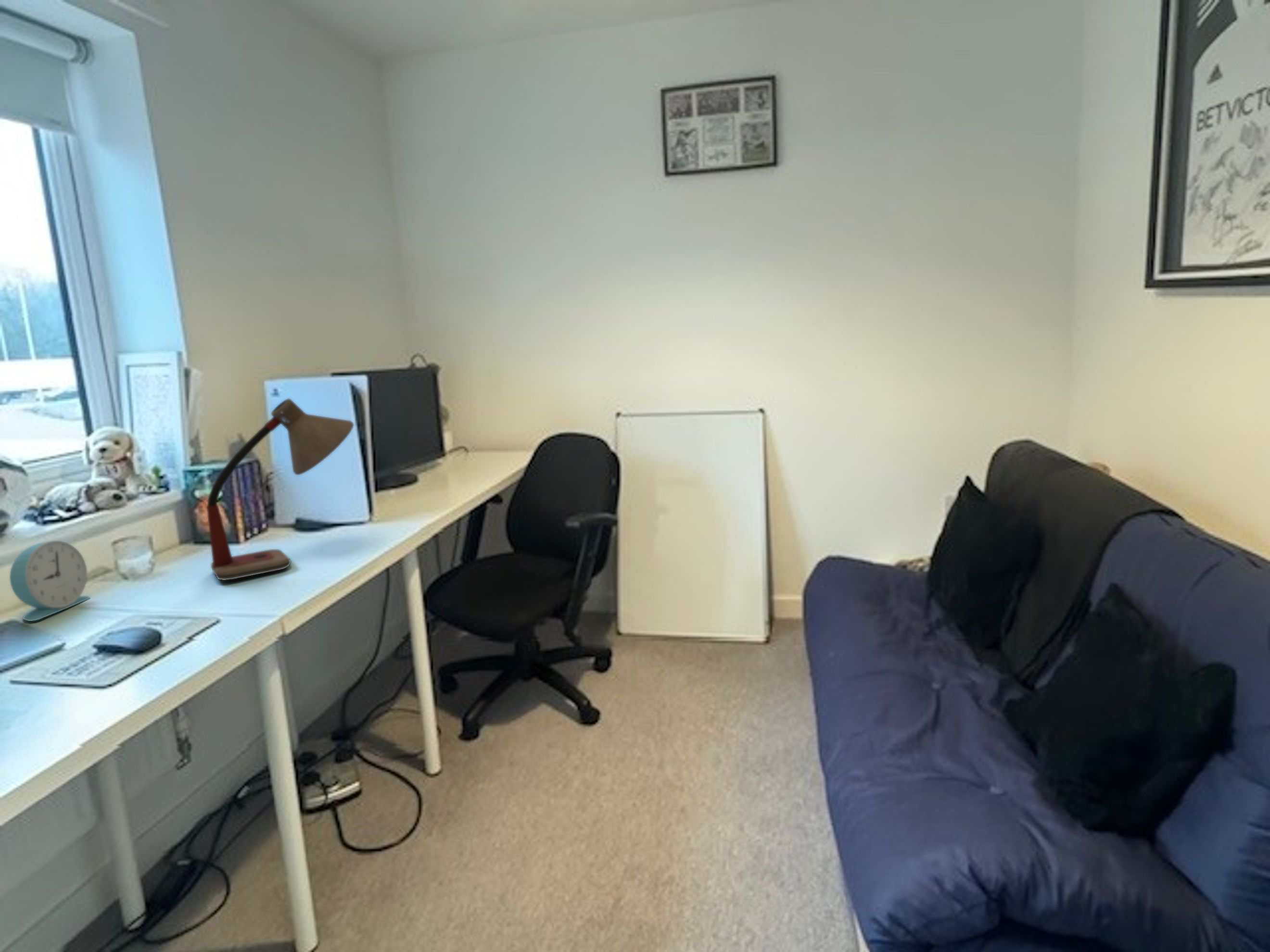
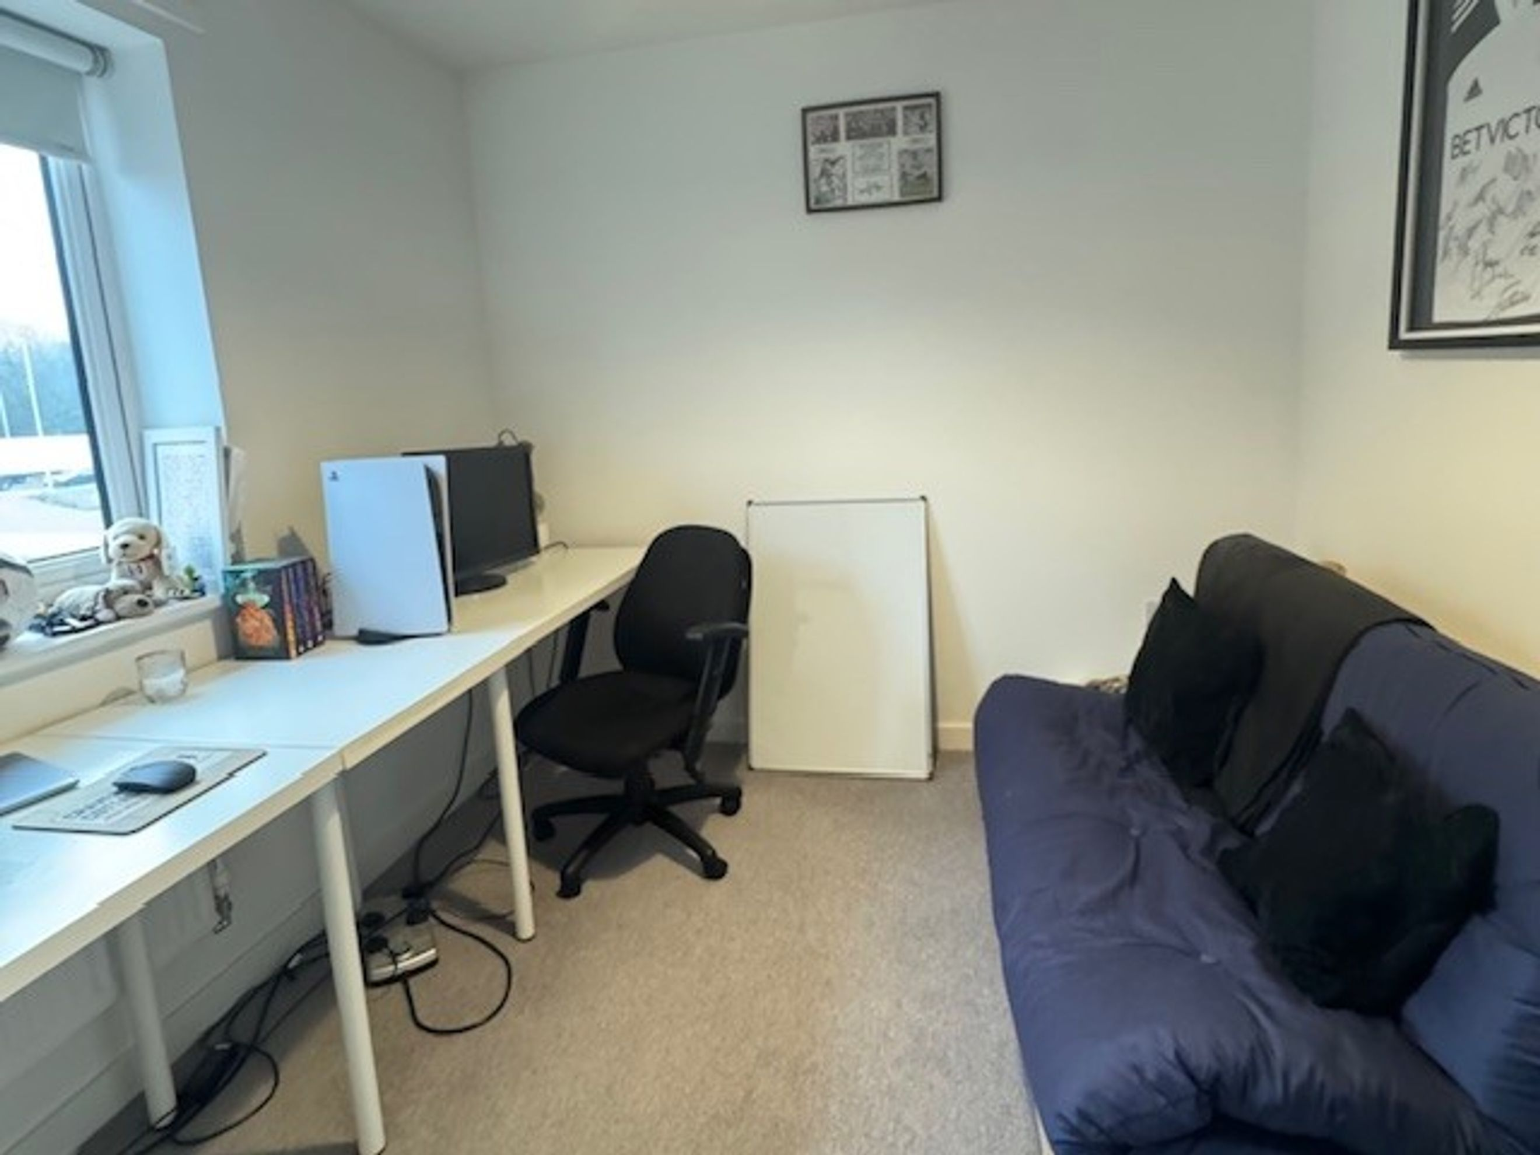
- desk lamp (293, 472)
- alarm clock (45, 576)
